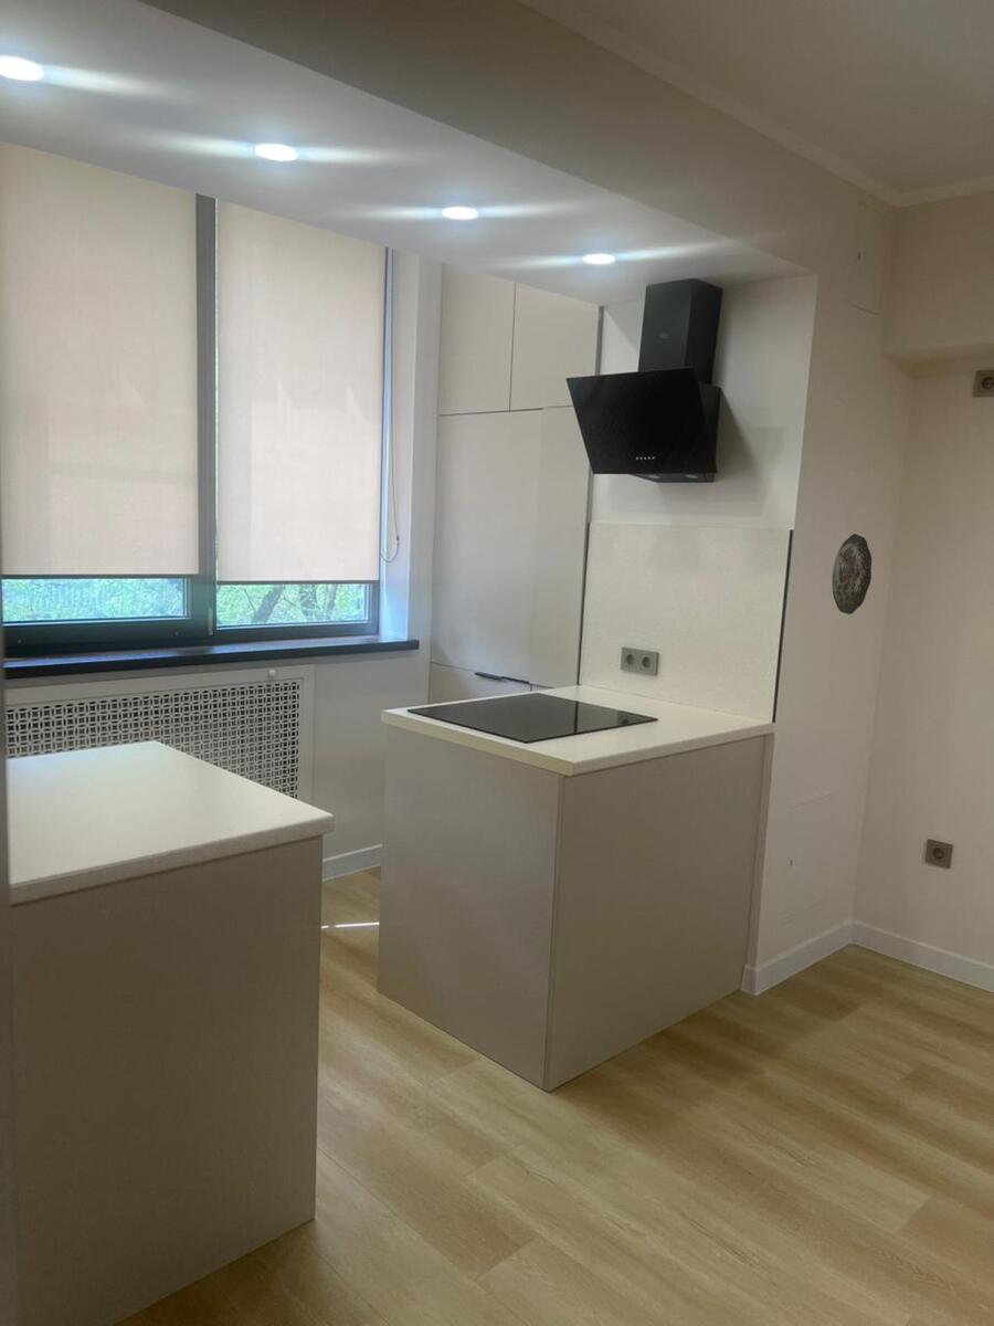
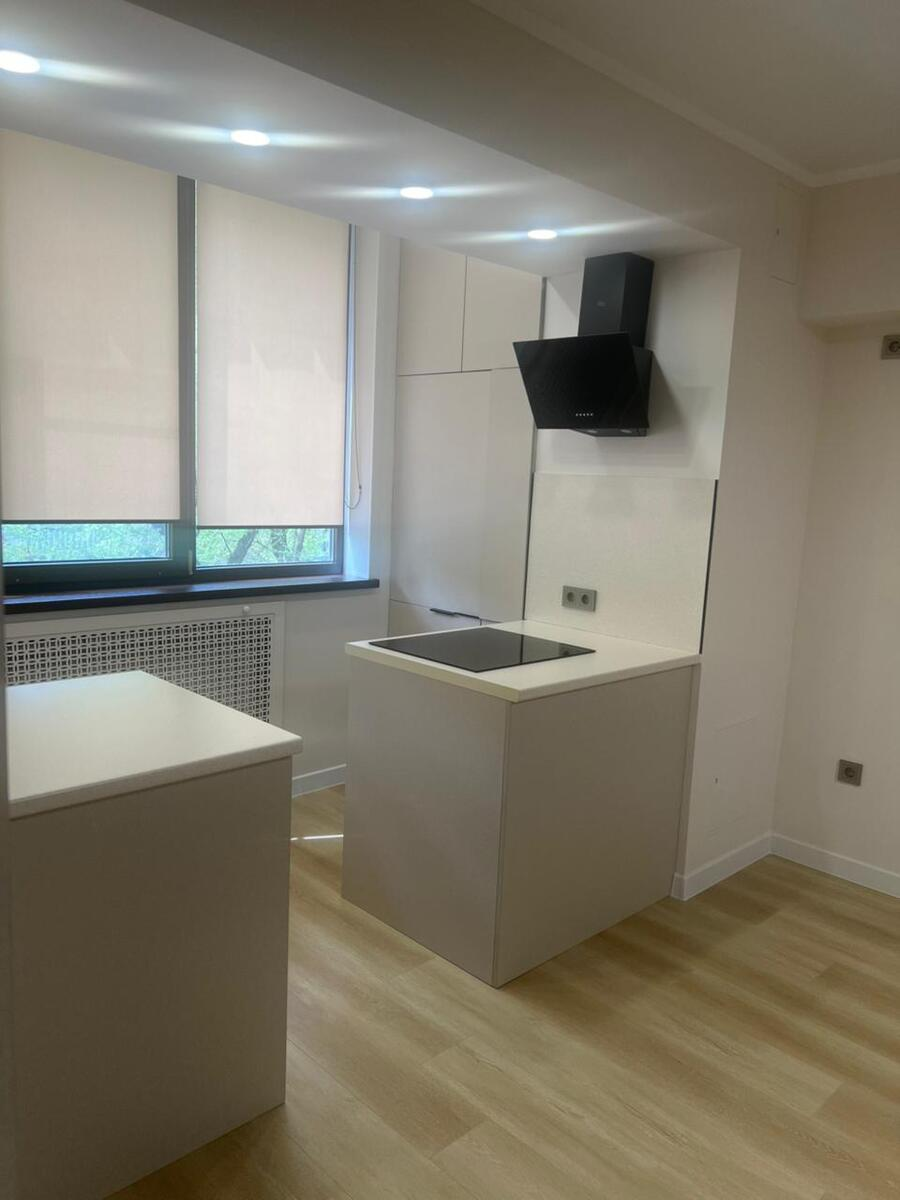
- decorative plate (848, 573)
